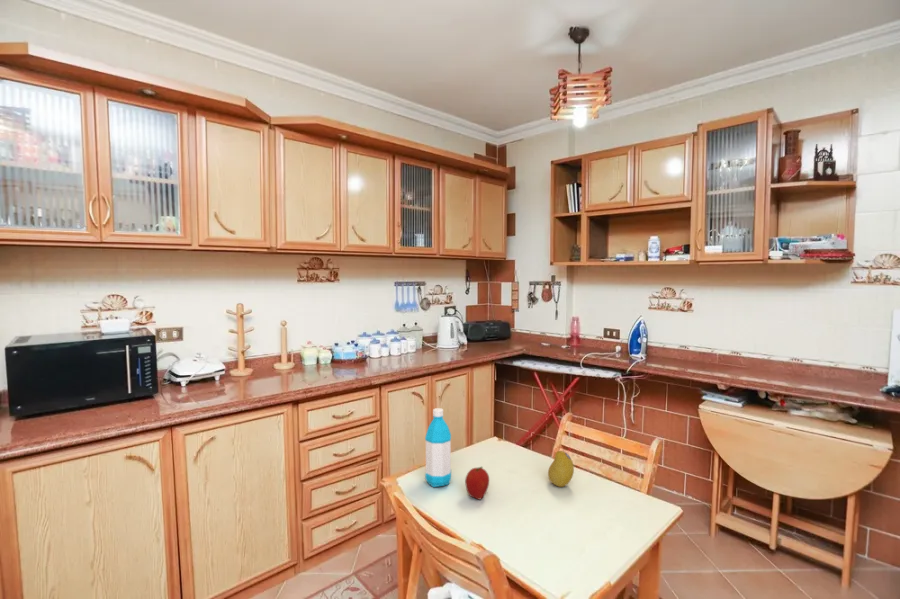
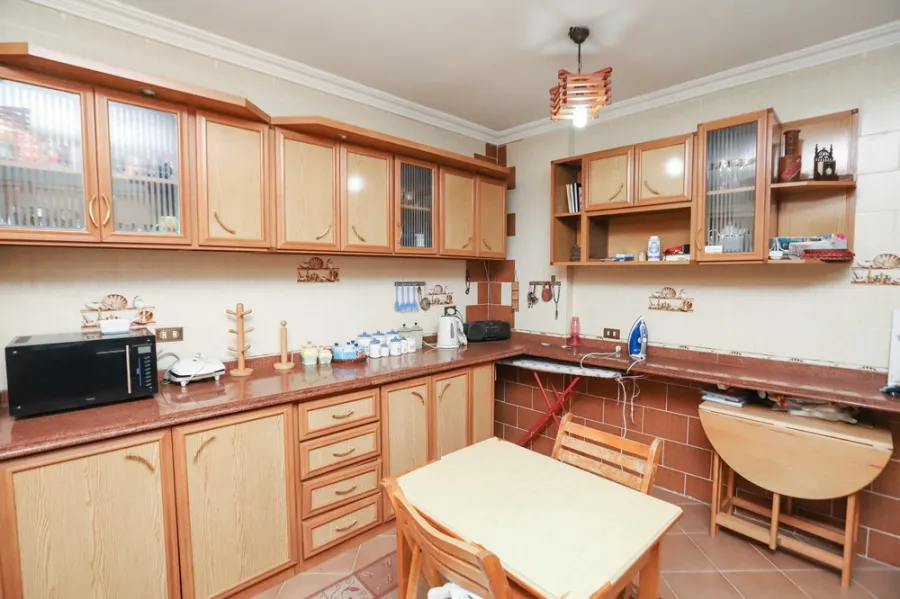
- fruit (477, 481)
- water bottle (438, 446)
- fruit (560, 468)
